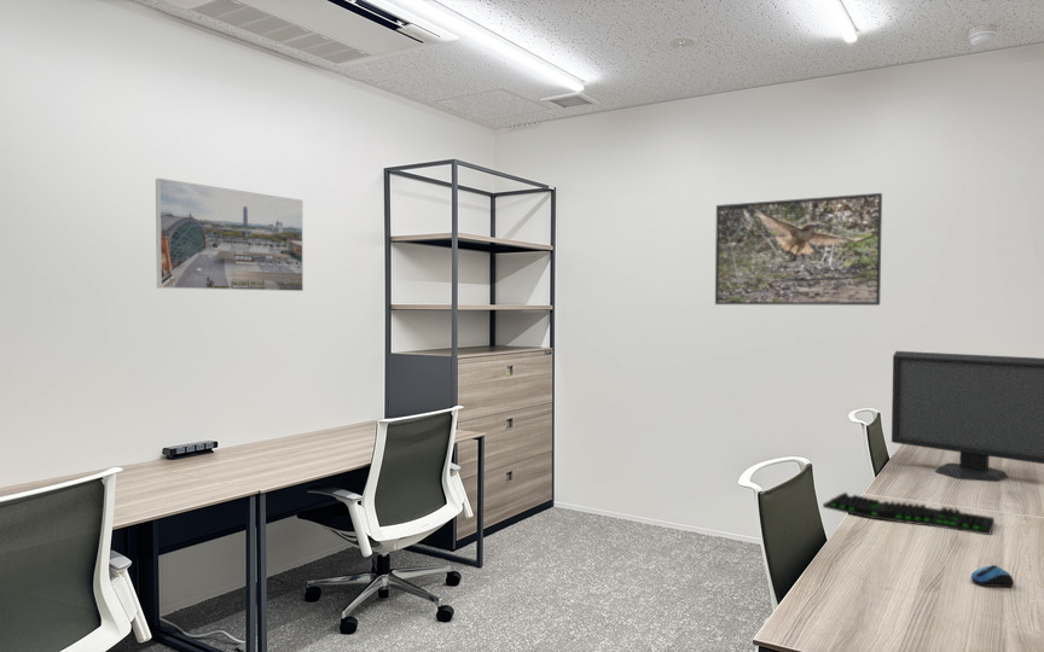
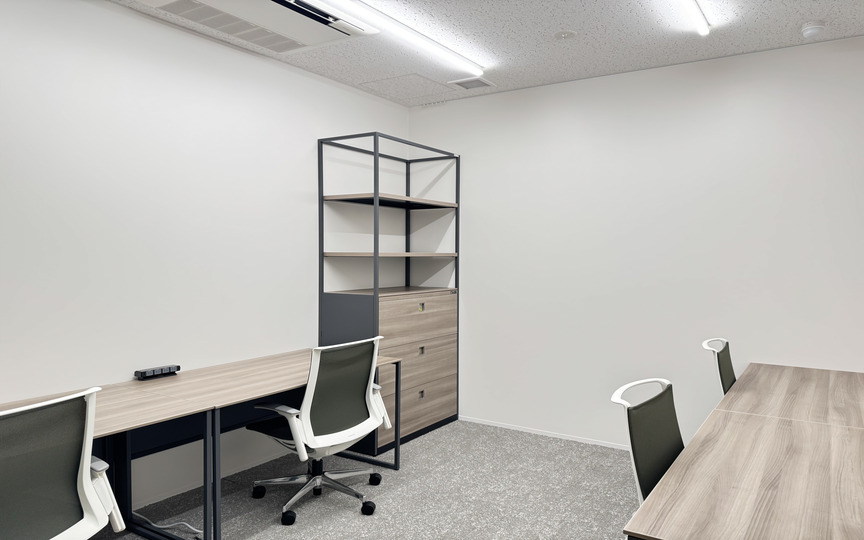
- monitor (971, 414)
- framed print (793, 252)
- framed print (236, 239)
- keyboard (904, 511)
- computer mouse (992, 574)
